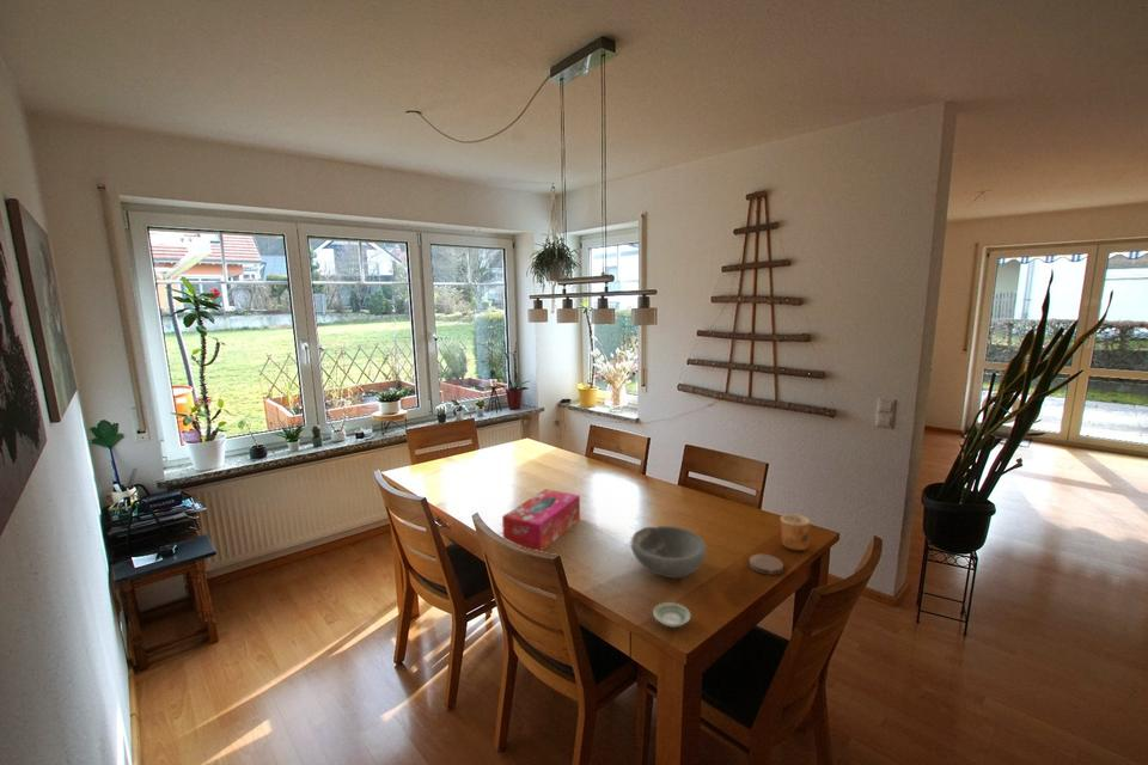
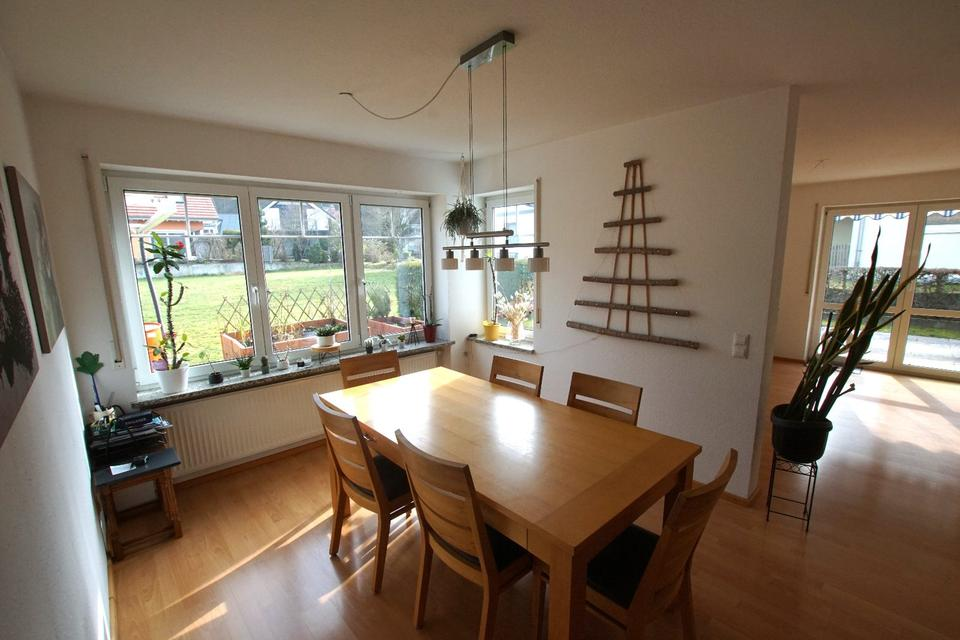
- saucer (671, 617)
- coaster (765, 563)
- bowl (667, 555)
- tissue box (543, 518)
- cup (794, 532)
